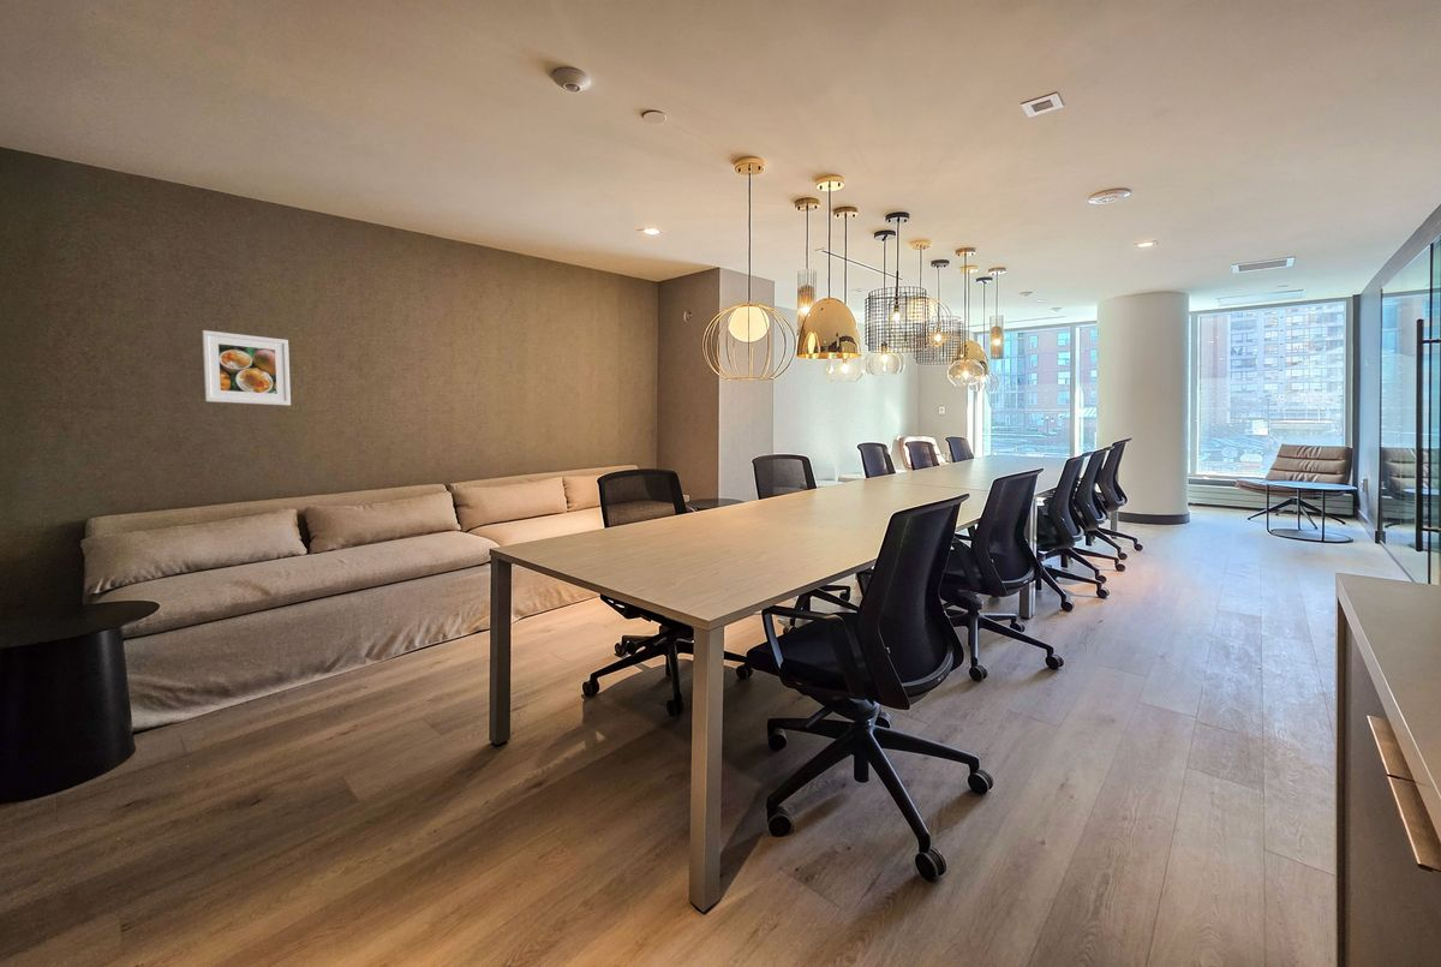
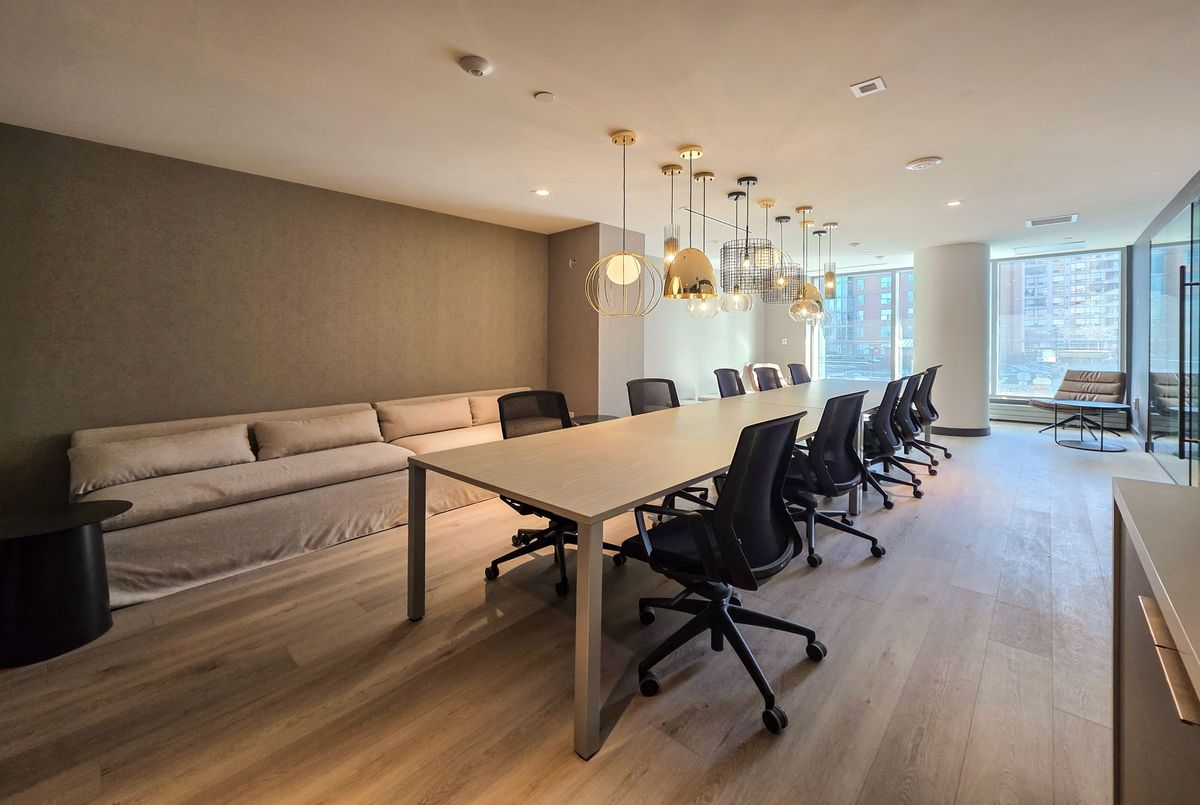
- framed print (247, 369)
